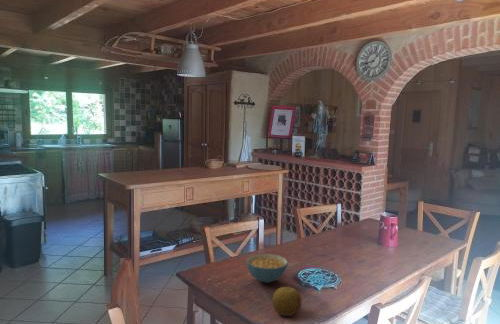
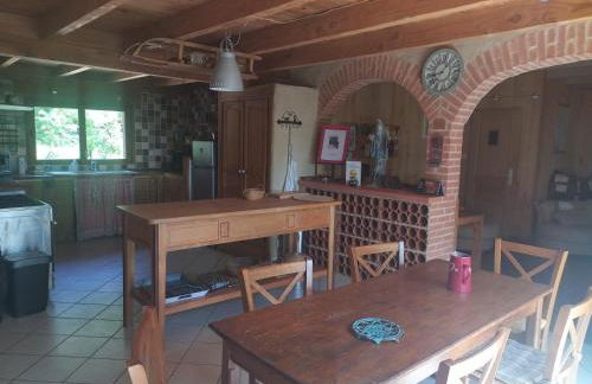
- cereal bowl (266, 270)
- fruit (286, 301)
